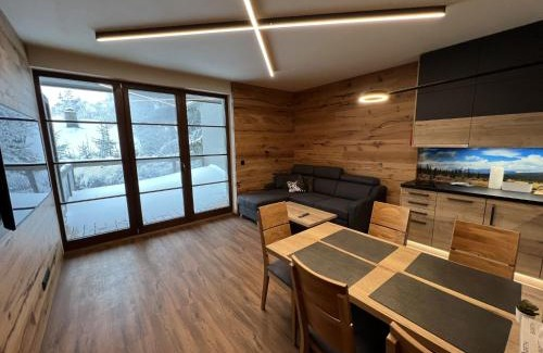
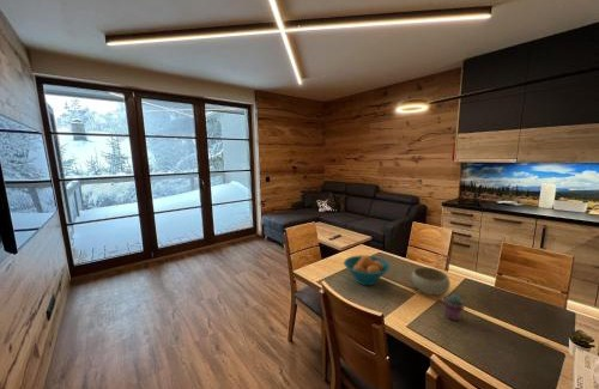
+ potted succulent (453, 305)
+ fruit bowl (365, 268)
+ bowl (429, 281)
